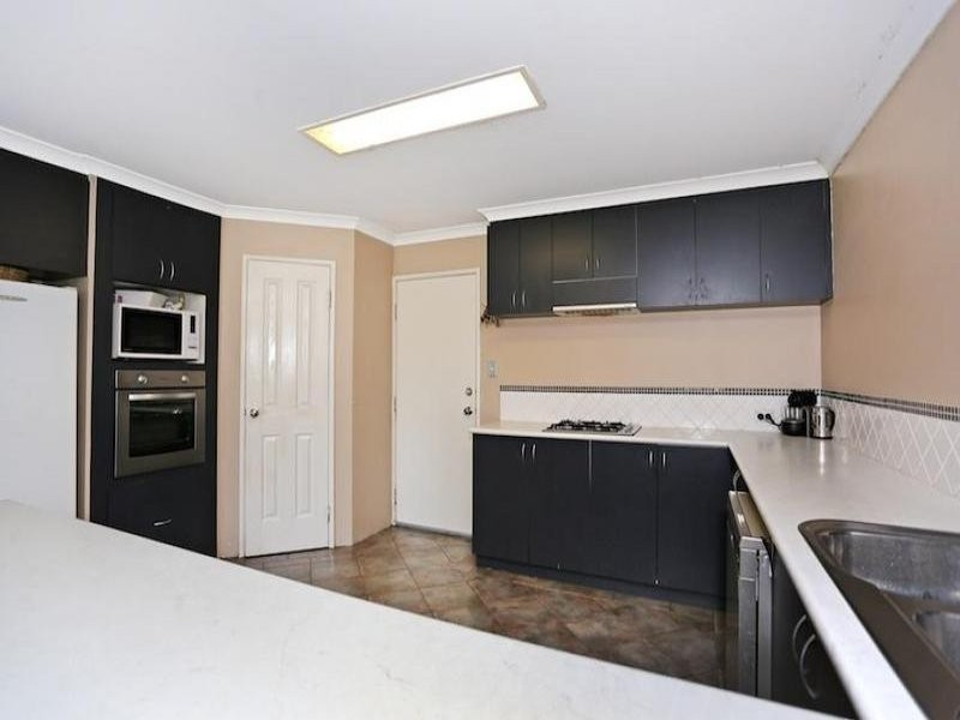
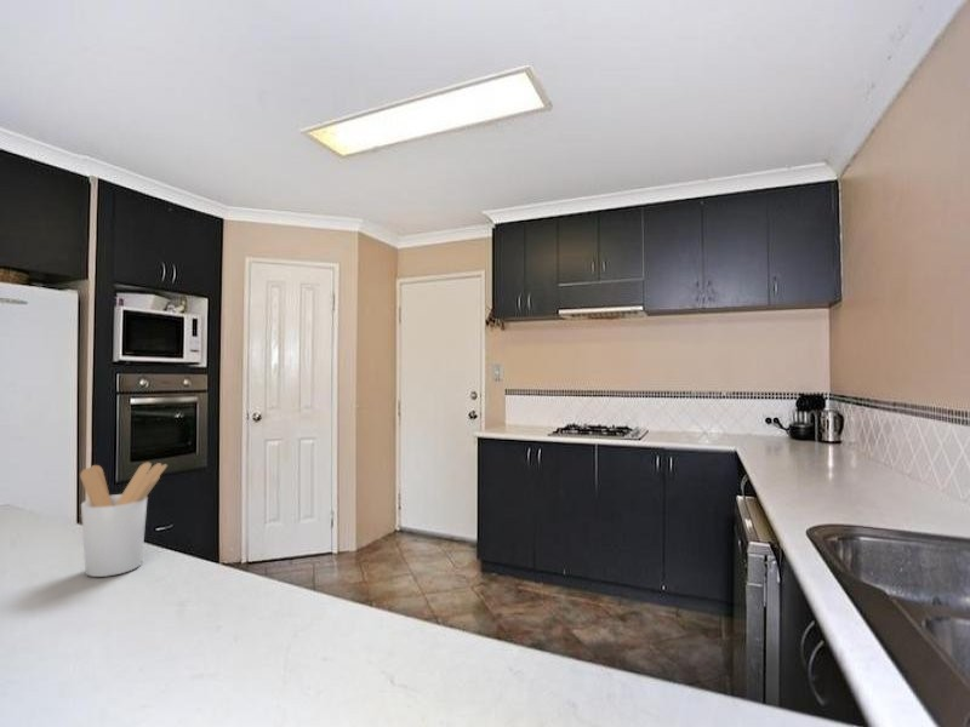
+ utensil holder (126, 513)
